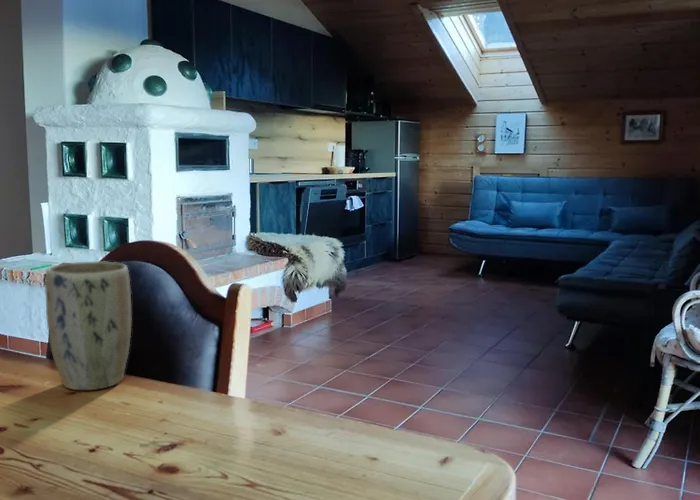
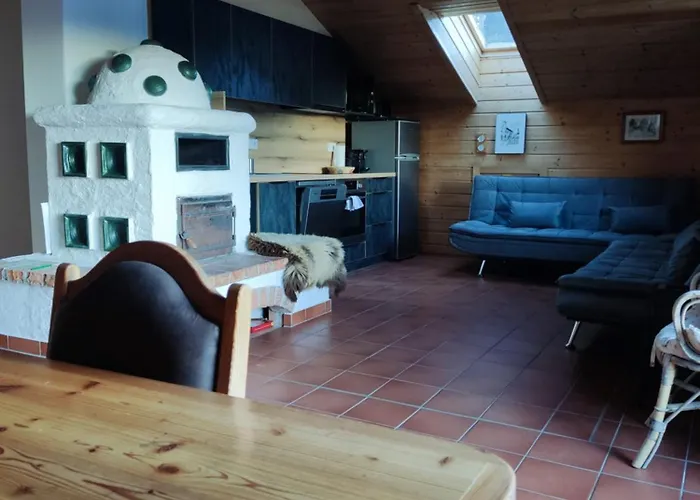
- plant pot (90, 324)
